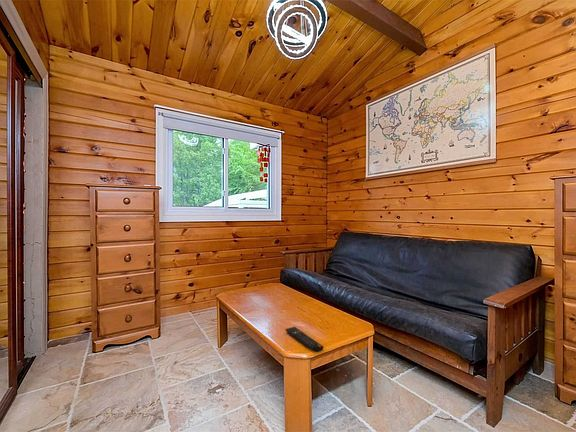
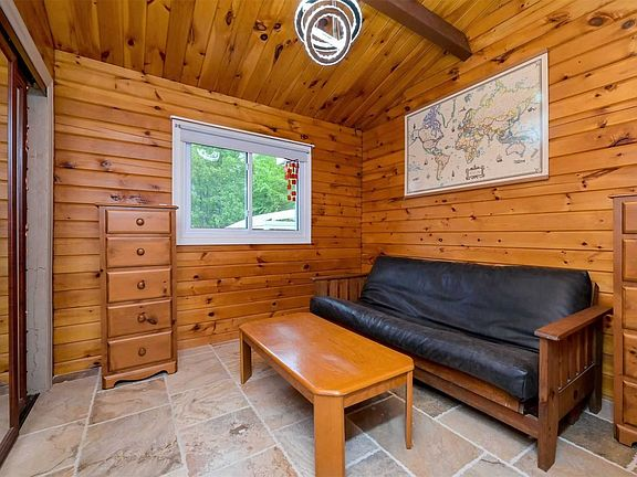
- remote control (303, 338)
